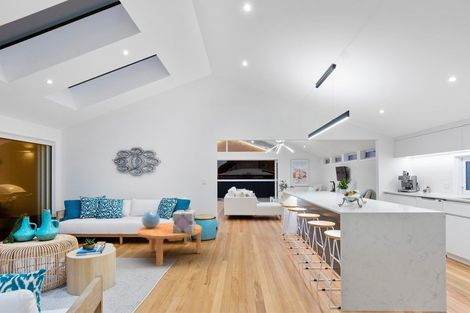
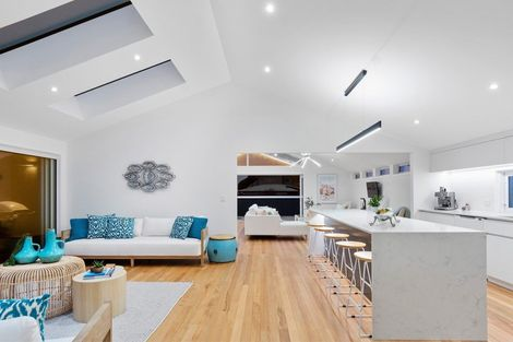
- coffee table (170, 240)
- decorative cube (184, 221)
- decorative globe (150, 219)
